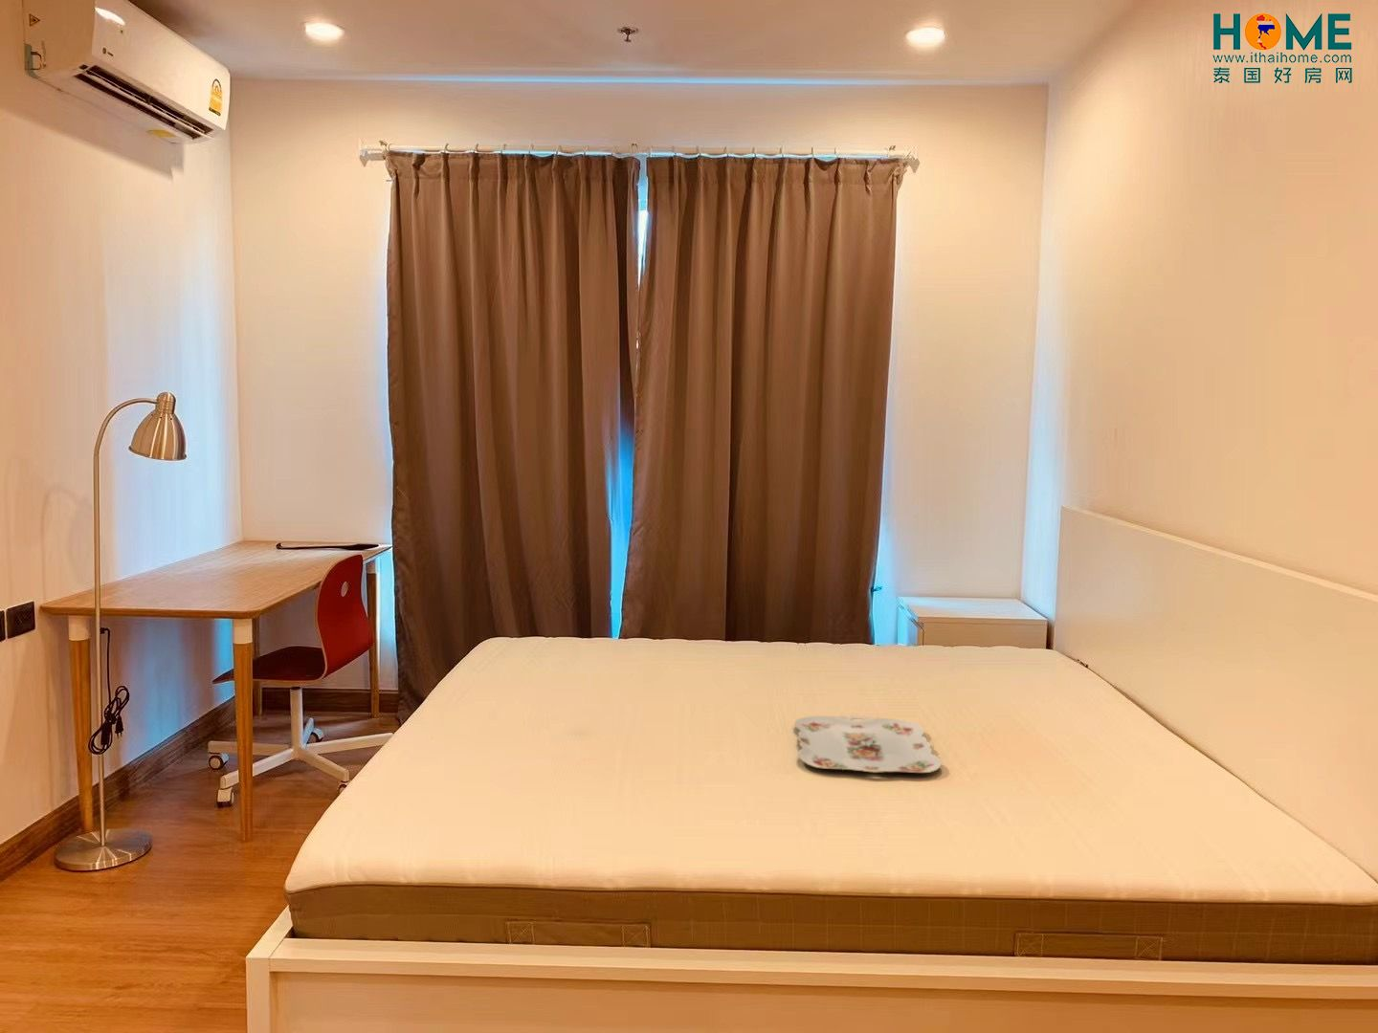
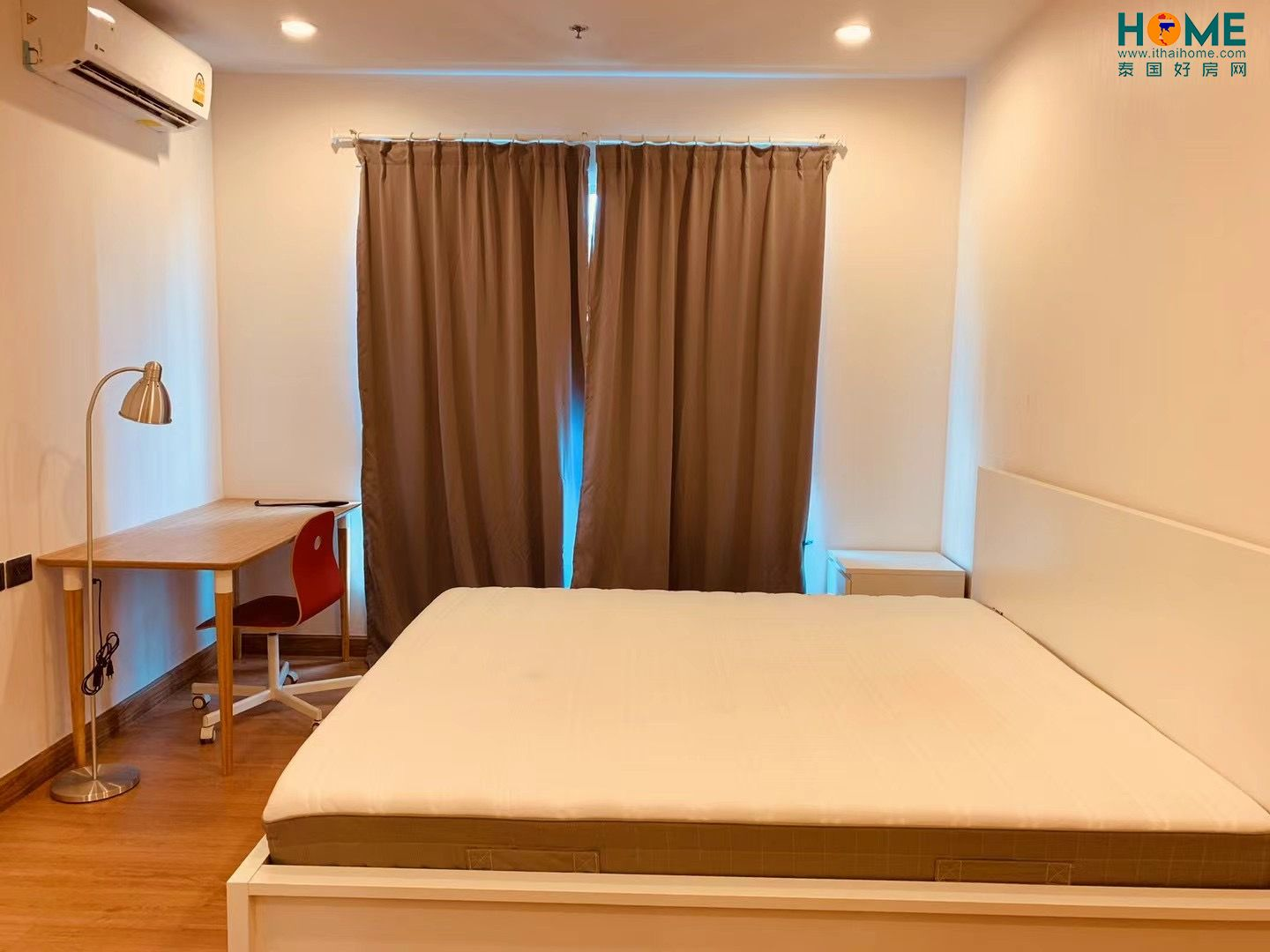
- serving tray (864, 743)
